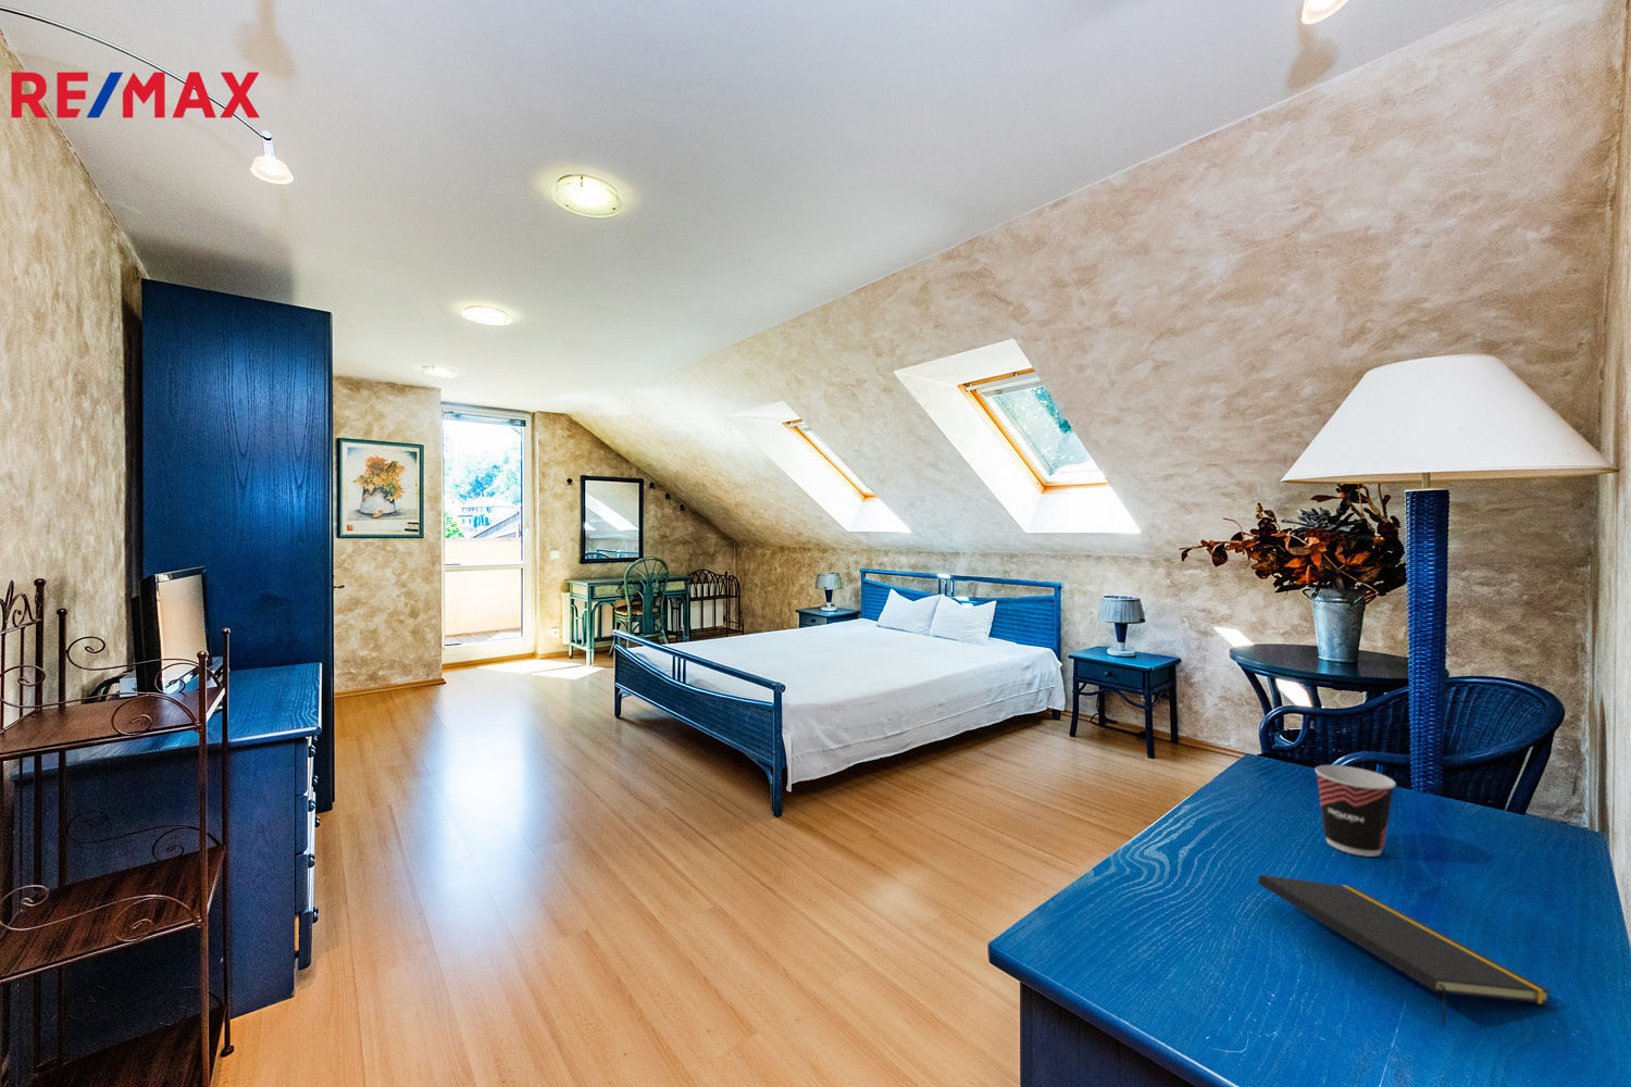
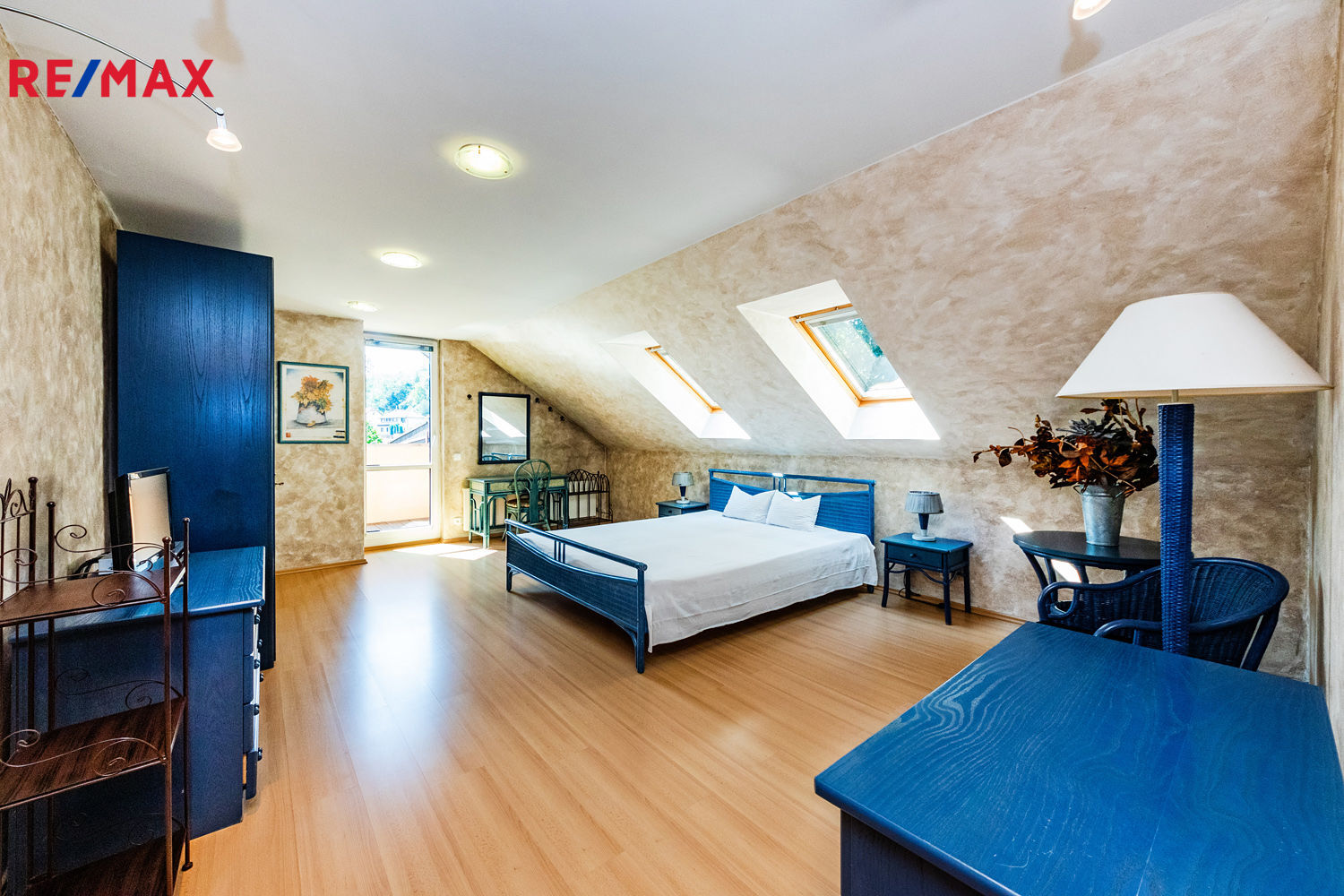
- cup (1354, 810)
- notepad (1387, 932)
